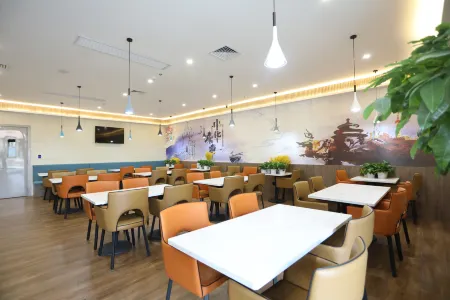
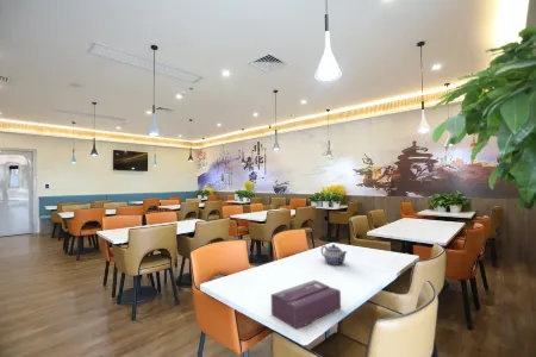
+ tissue box (306, 301)
+ teapot (334, 253)
